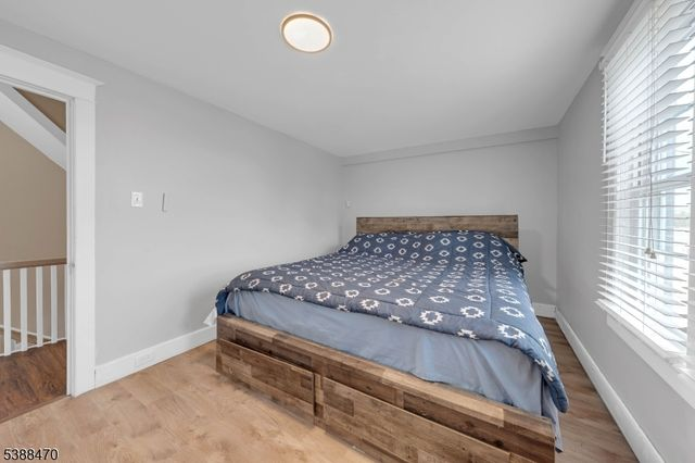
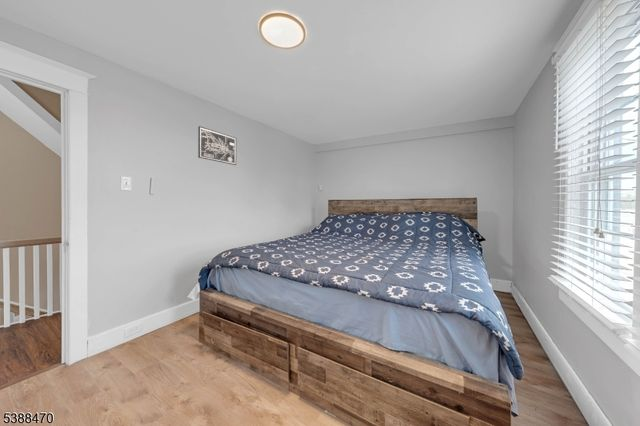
+ wall art (218, 147)
